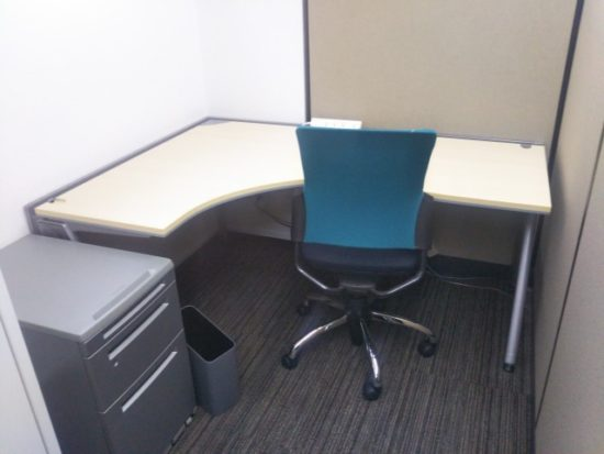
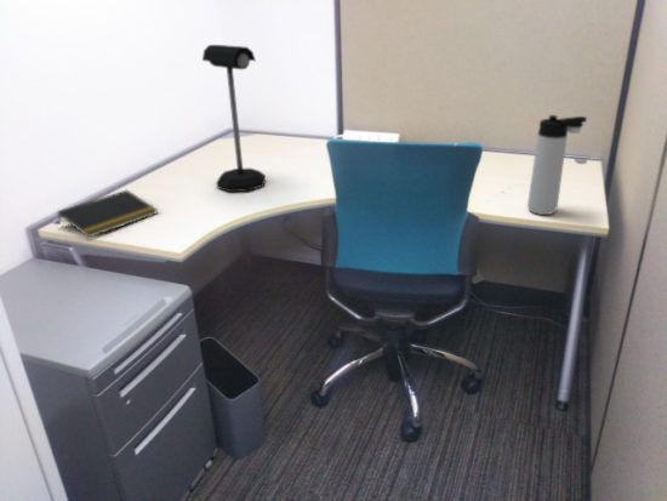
+ thermos bottle (555, 165)
+ notepad (109, 211)
+ mailbox (234, 118)
